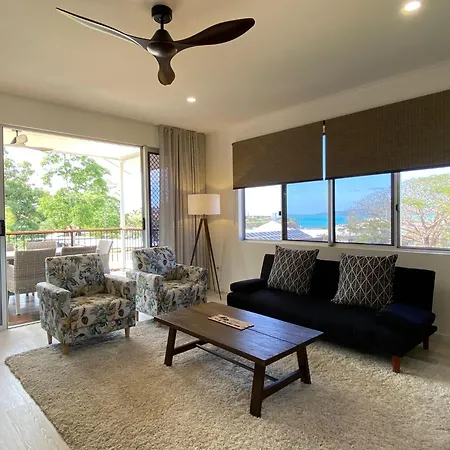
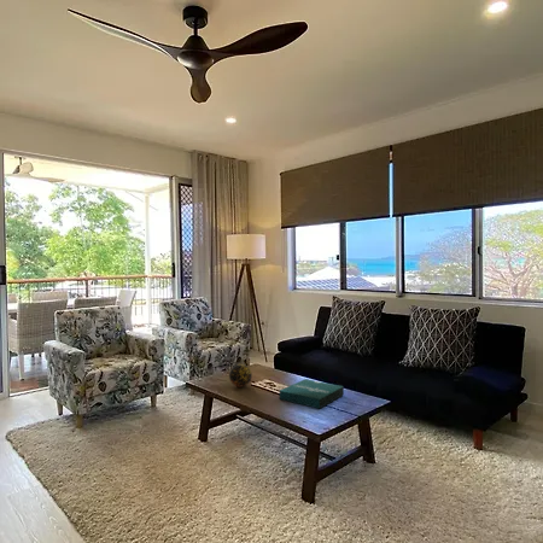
+ decorative orb (240, 375)
+ pizza box (311, 392)
